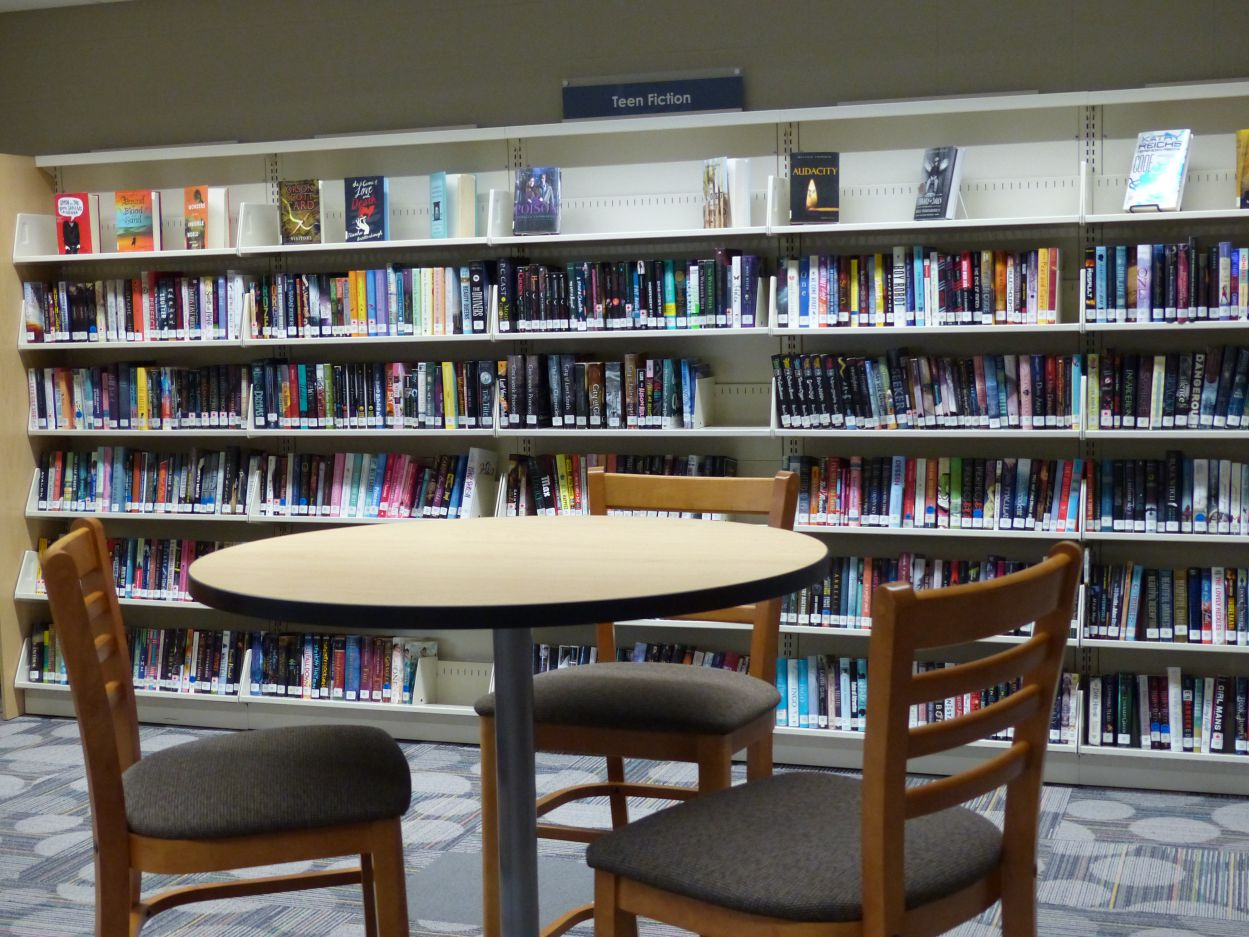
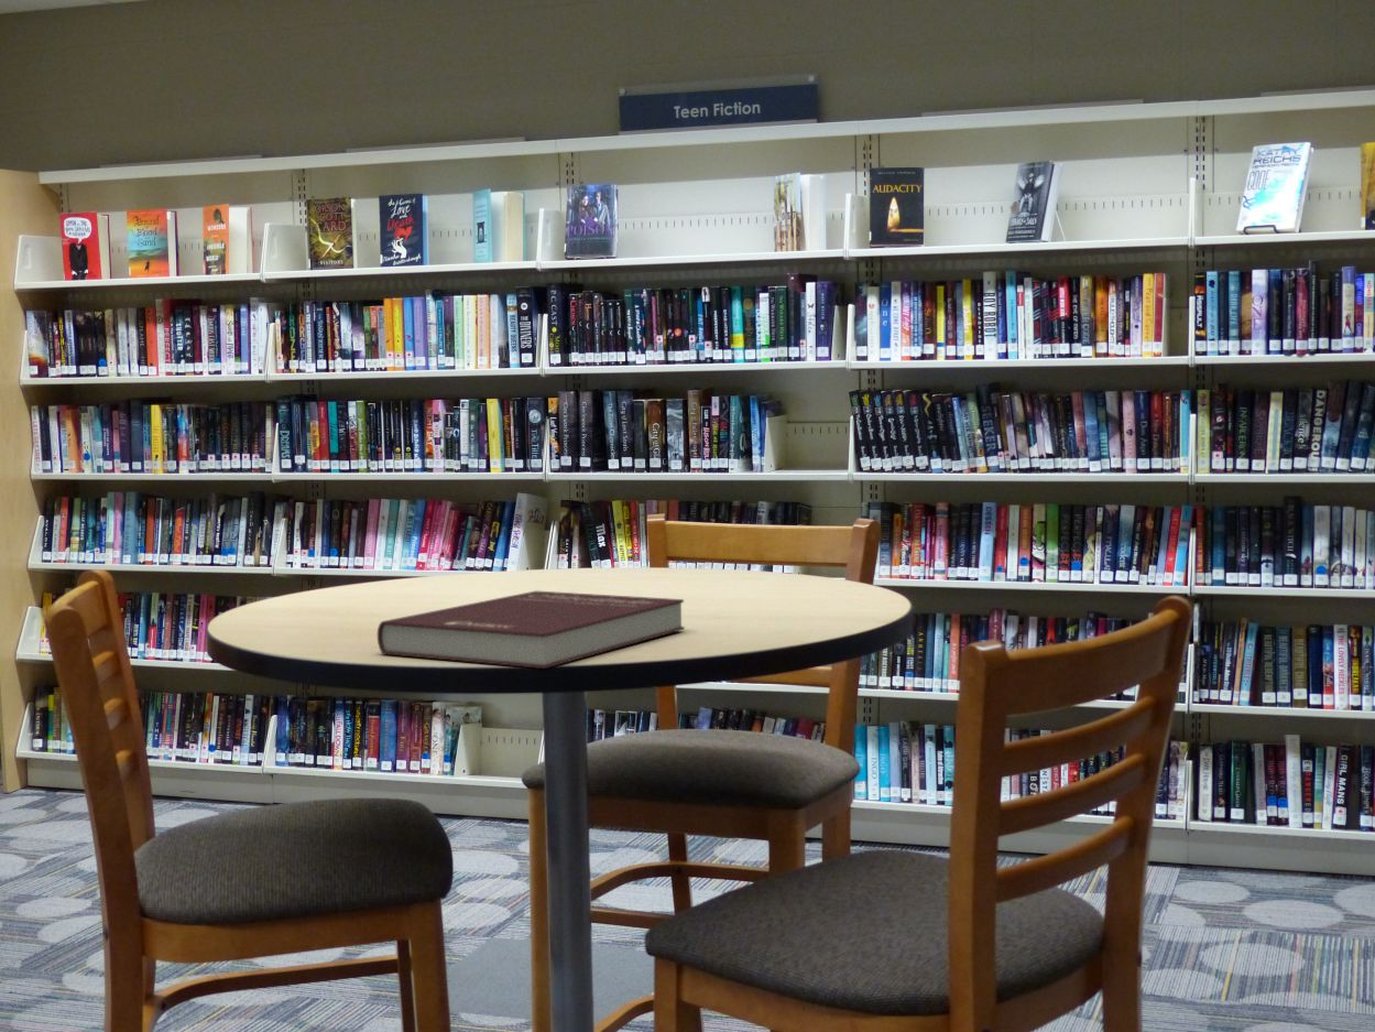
+ book (537, 624)
